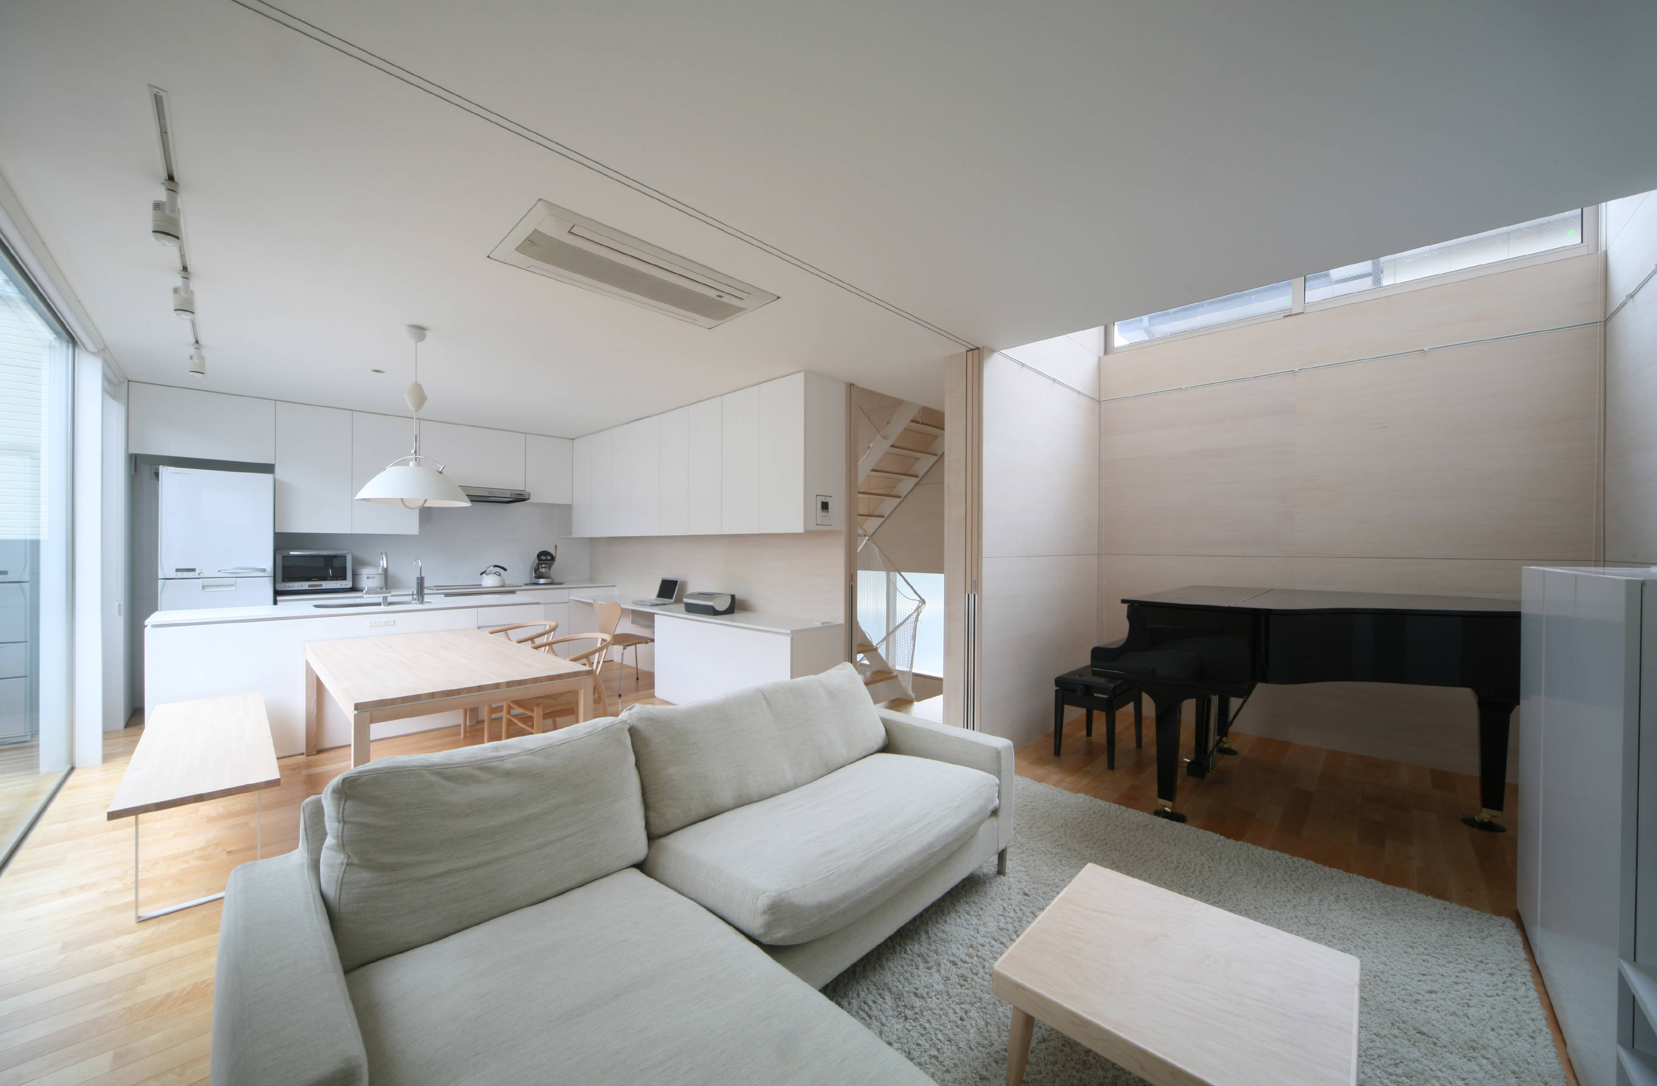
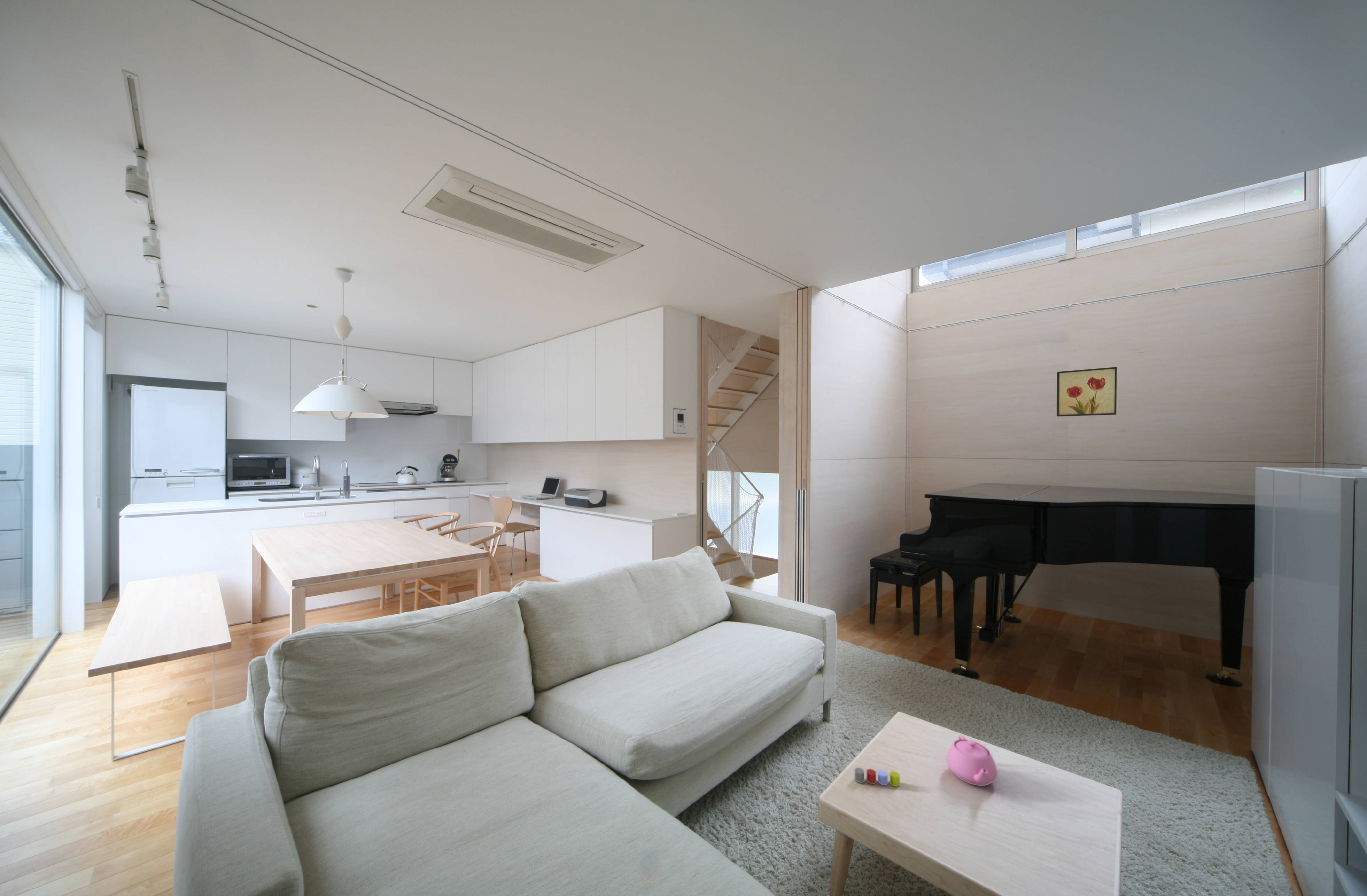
+ teapot (972, 760)
+ cup (876, 777)
+ wall art (1086, 392)
